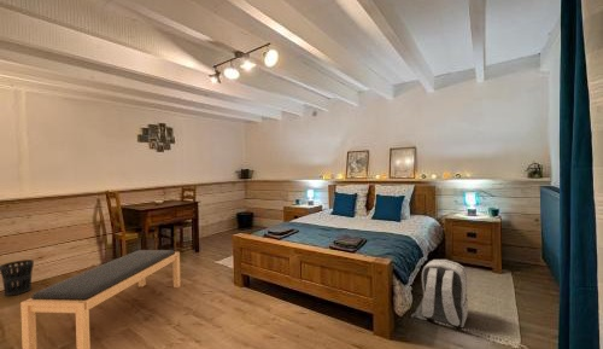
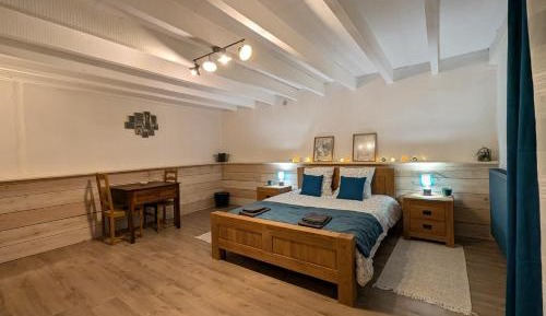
- wastebasket (17, 277)
- bench (118, 290)
- backpack (443, 290)
